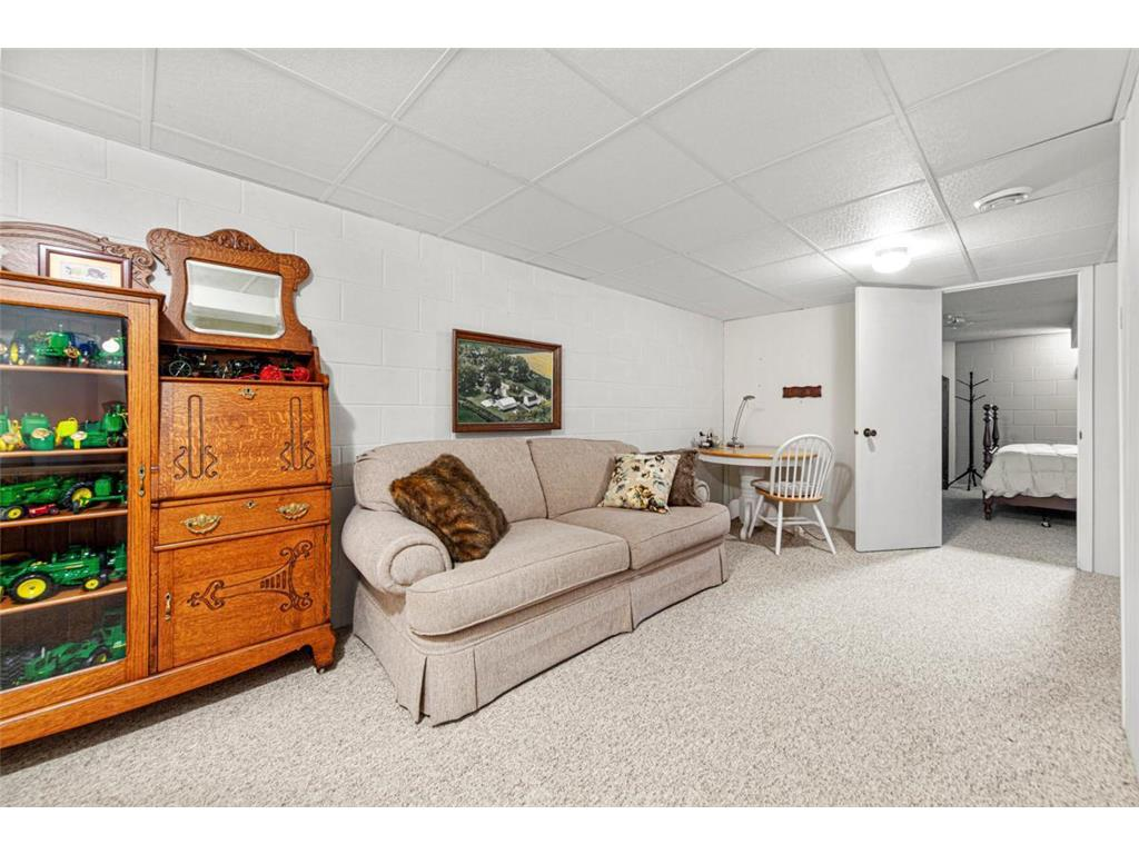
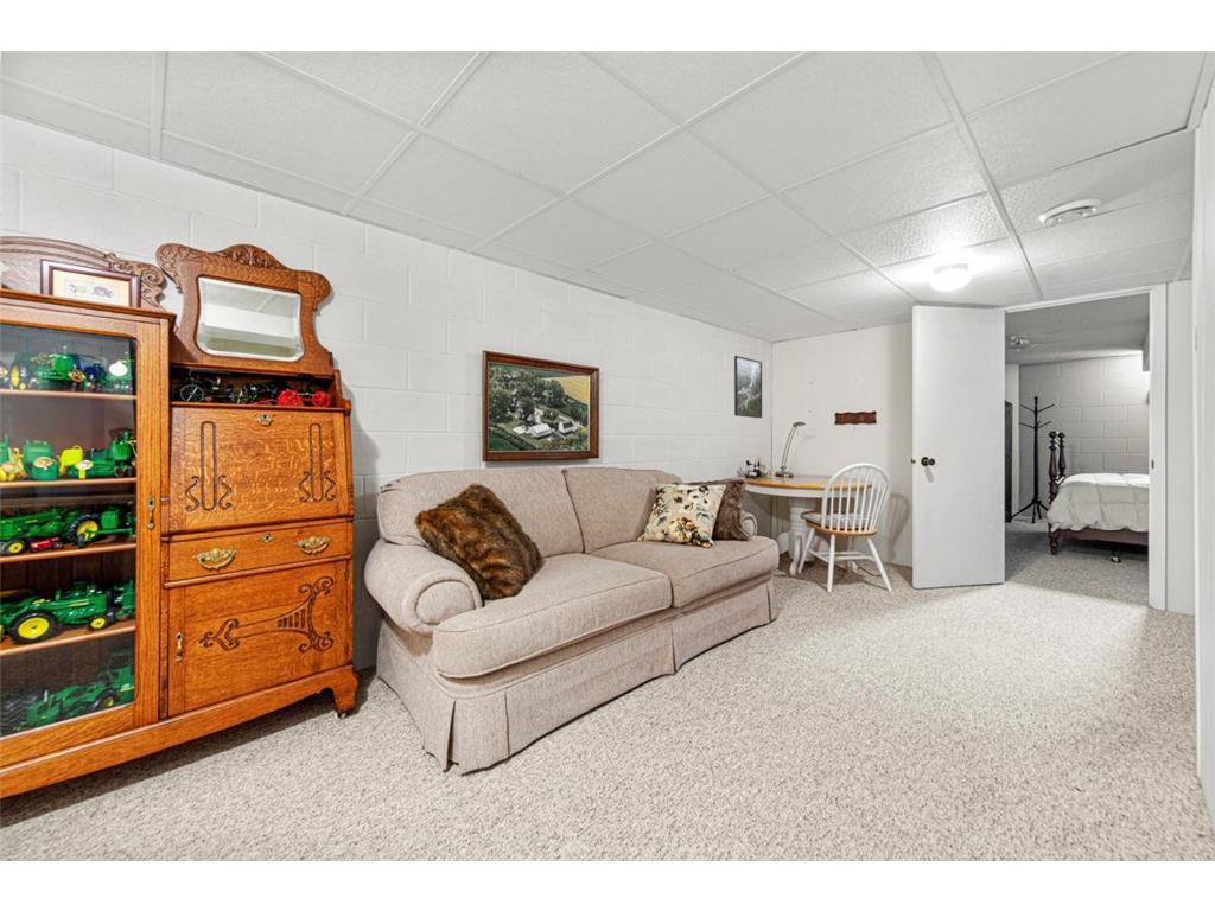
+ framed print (749, 388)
